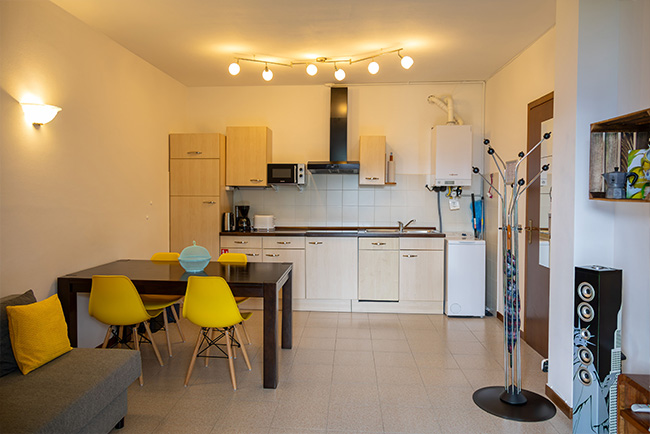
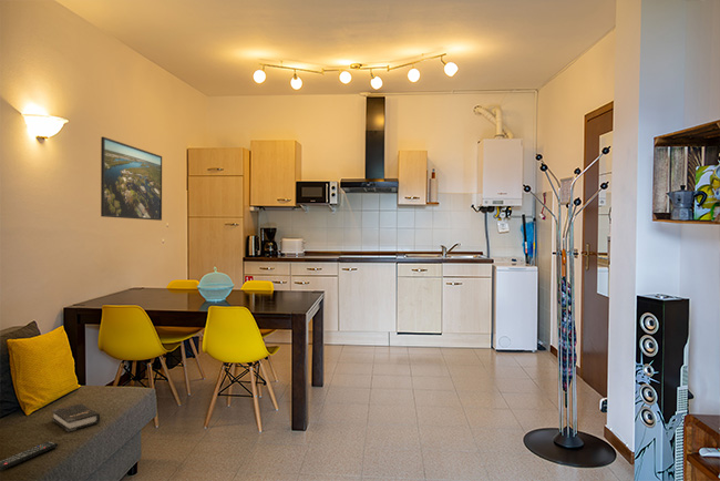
+ hardback book (75, 416)
+ remote control (27, 454)
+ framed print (134, 183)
